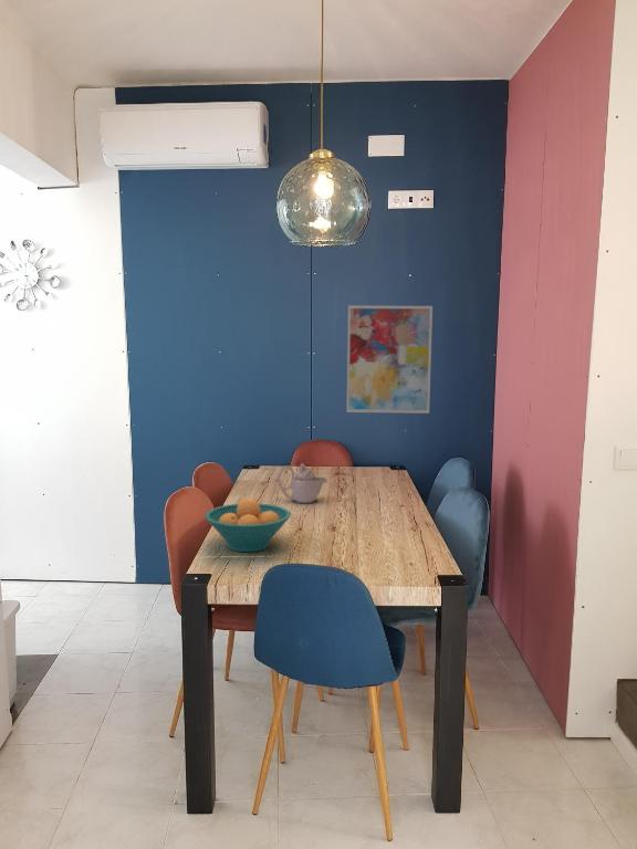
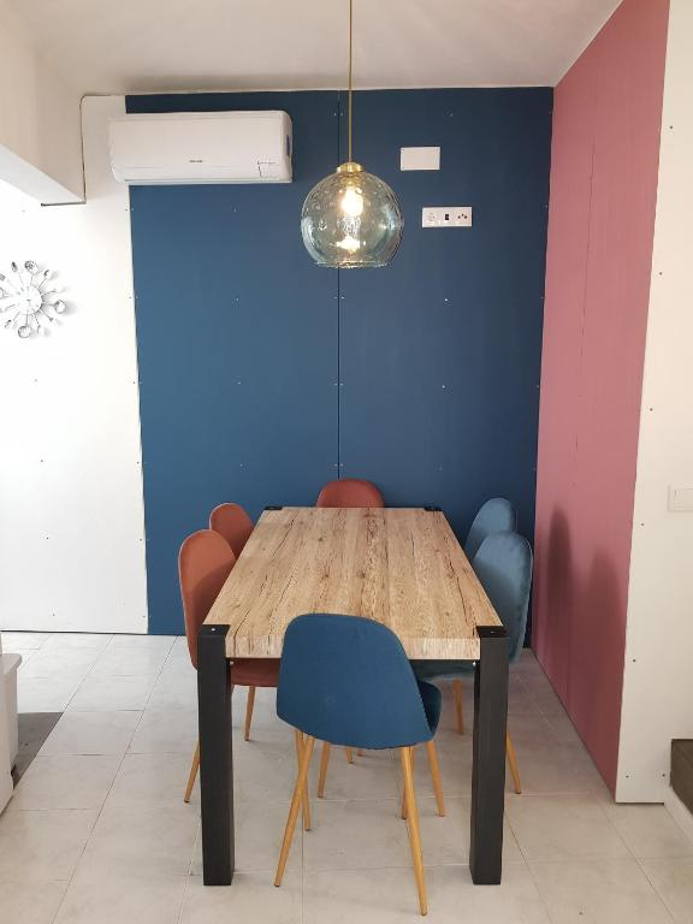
- fruit bowl (248, 522)
- wall art (388, 359)
- teapot (302, 482)
